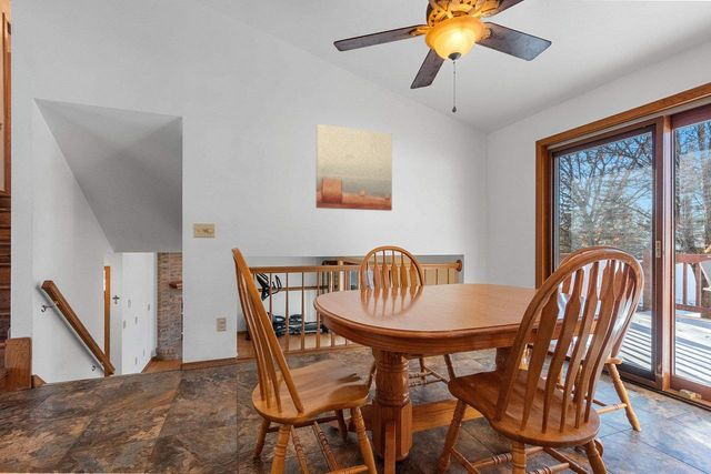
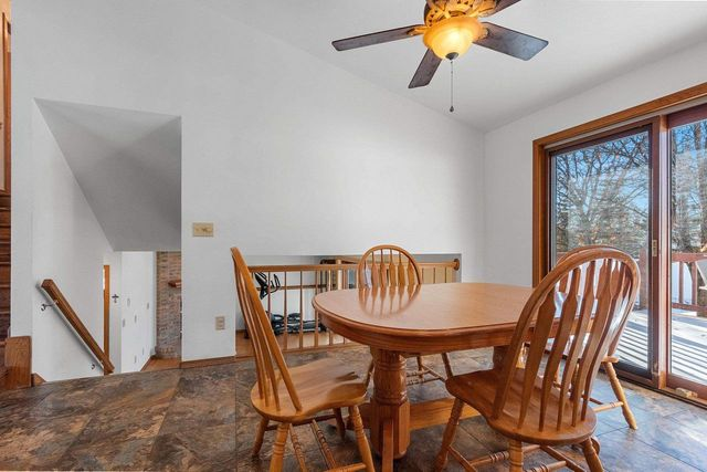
- wall art (354, 169)
